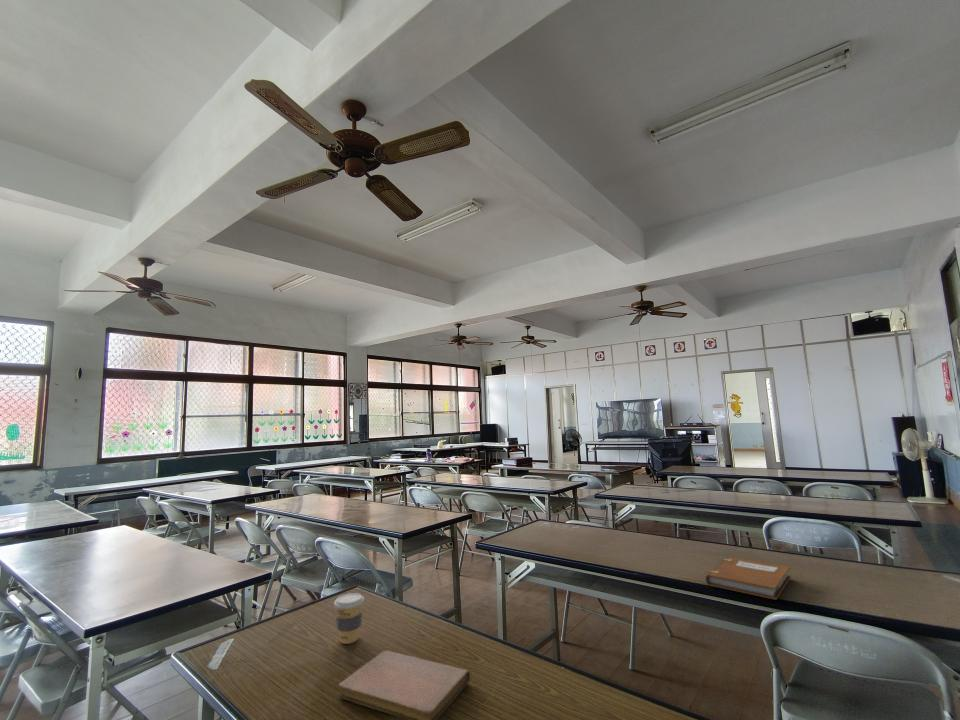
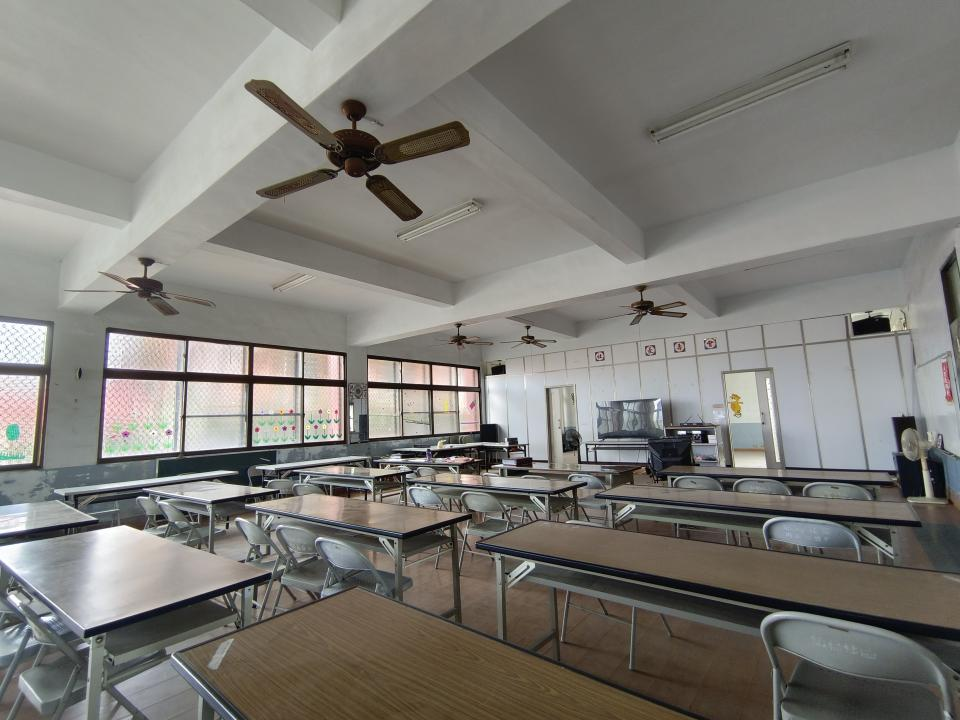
- notebook (405, 682)
- coffee cup (349, 618)
- notebook (748, 575)
